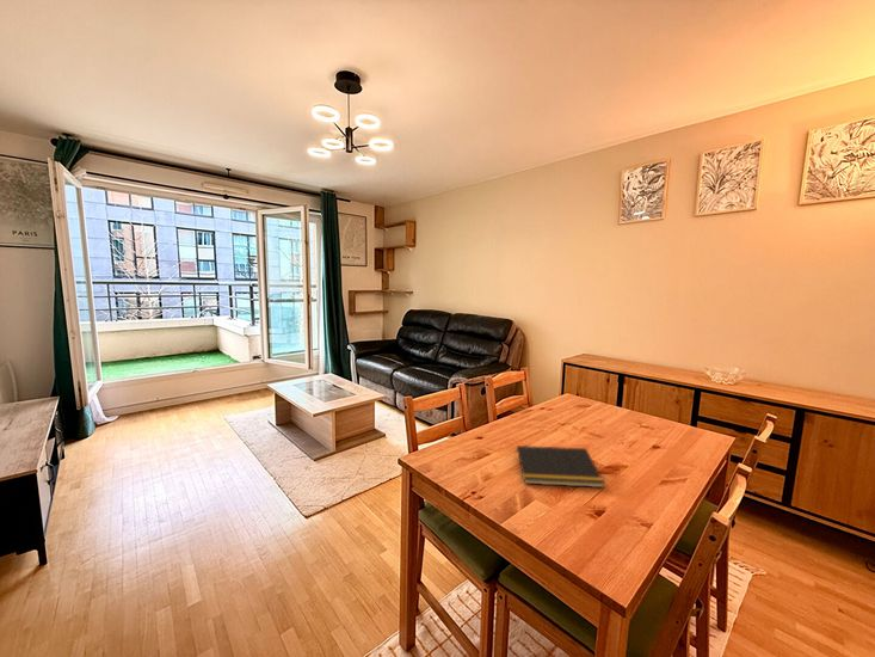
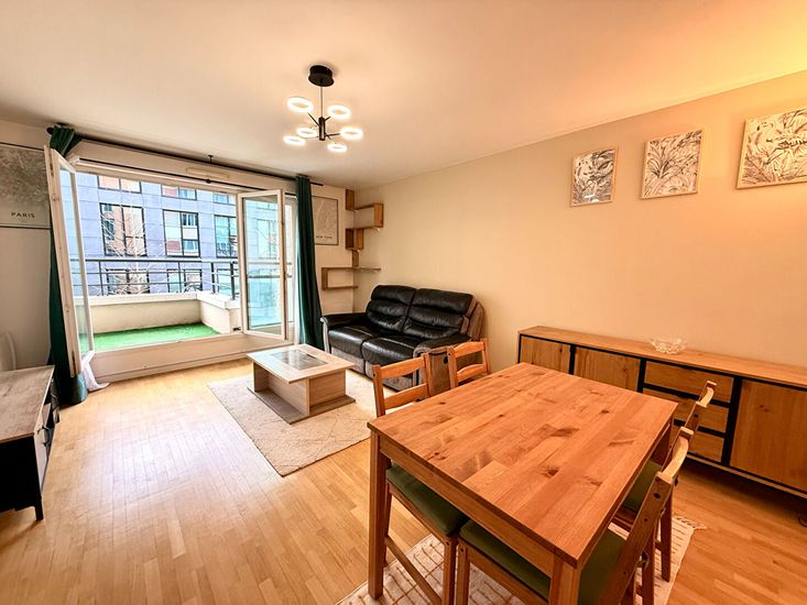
- notepad (556, 465)
